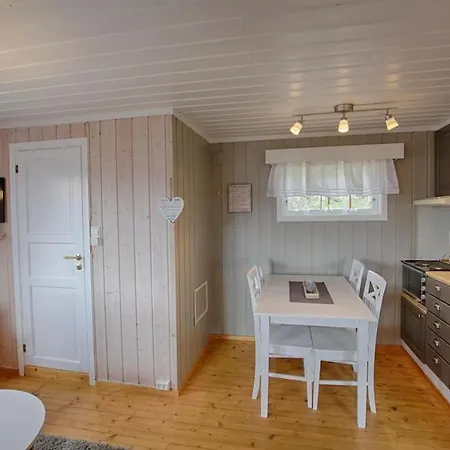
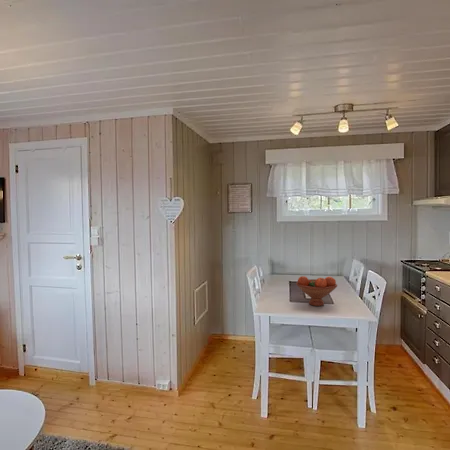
+ fruit bowl (316, 289)
